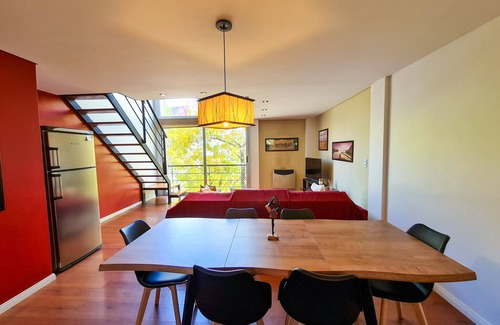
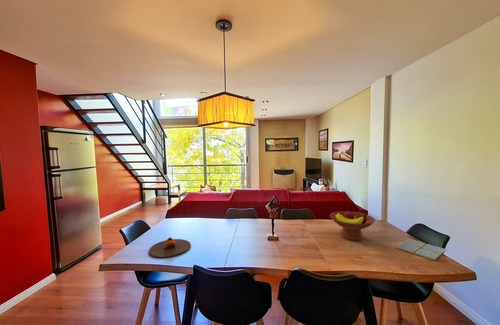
+ drink coaster (420, 247)
+ plate (170, 242)
+ fruit bowl (351, 223)
